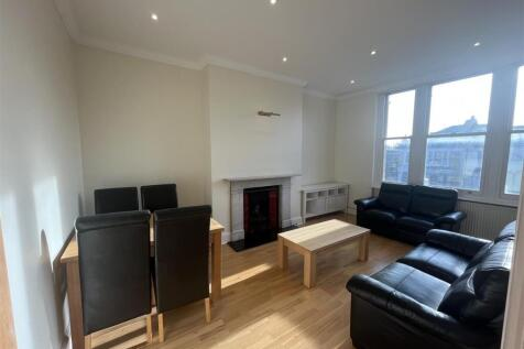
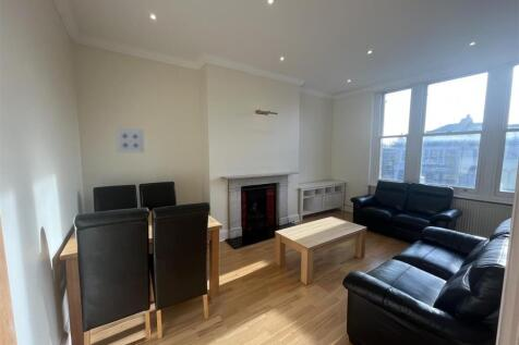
+ wall art (130, 140)
